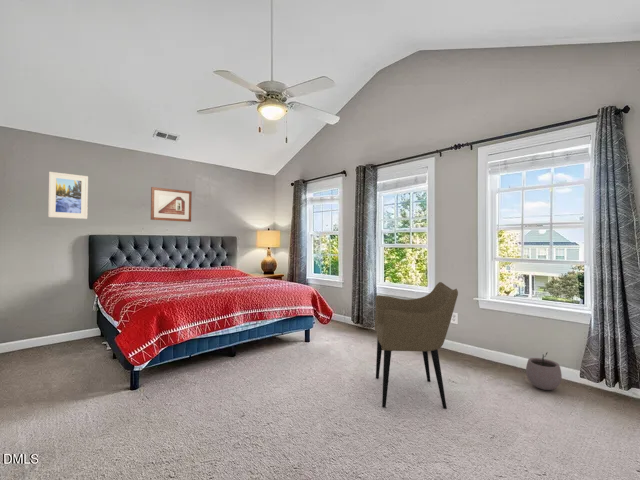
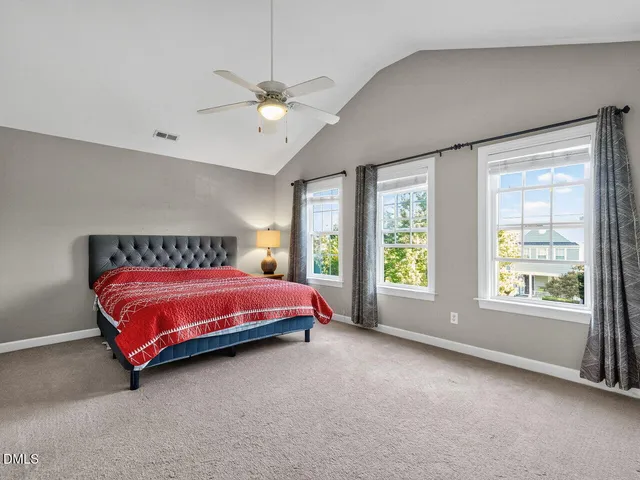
- plant pot (543, 369)
- armchair (415, 338)
- picture frame (171, 205)
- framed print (68, 196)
